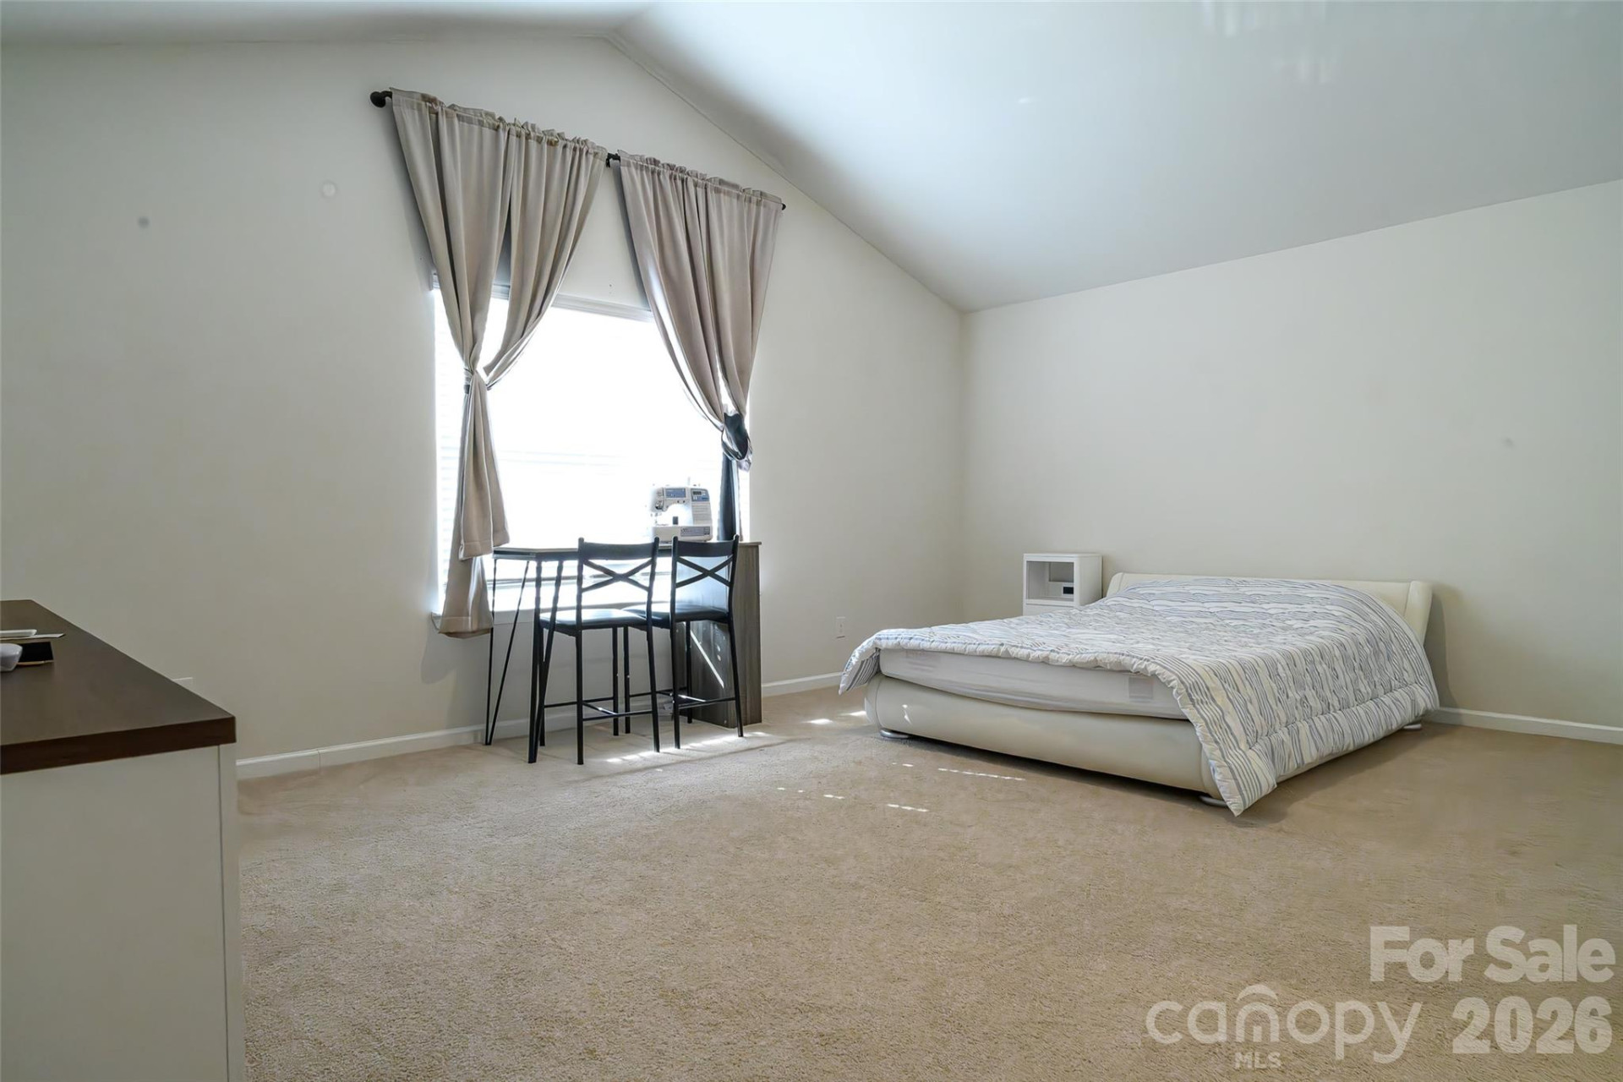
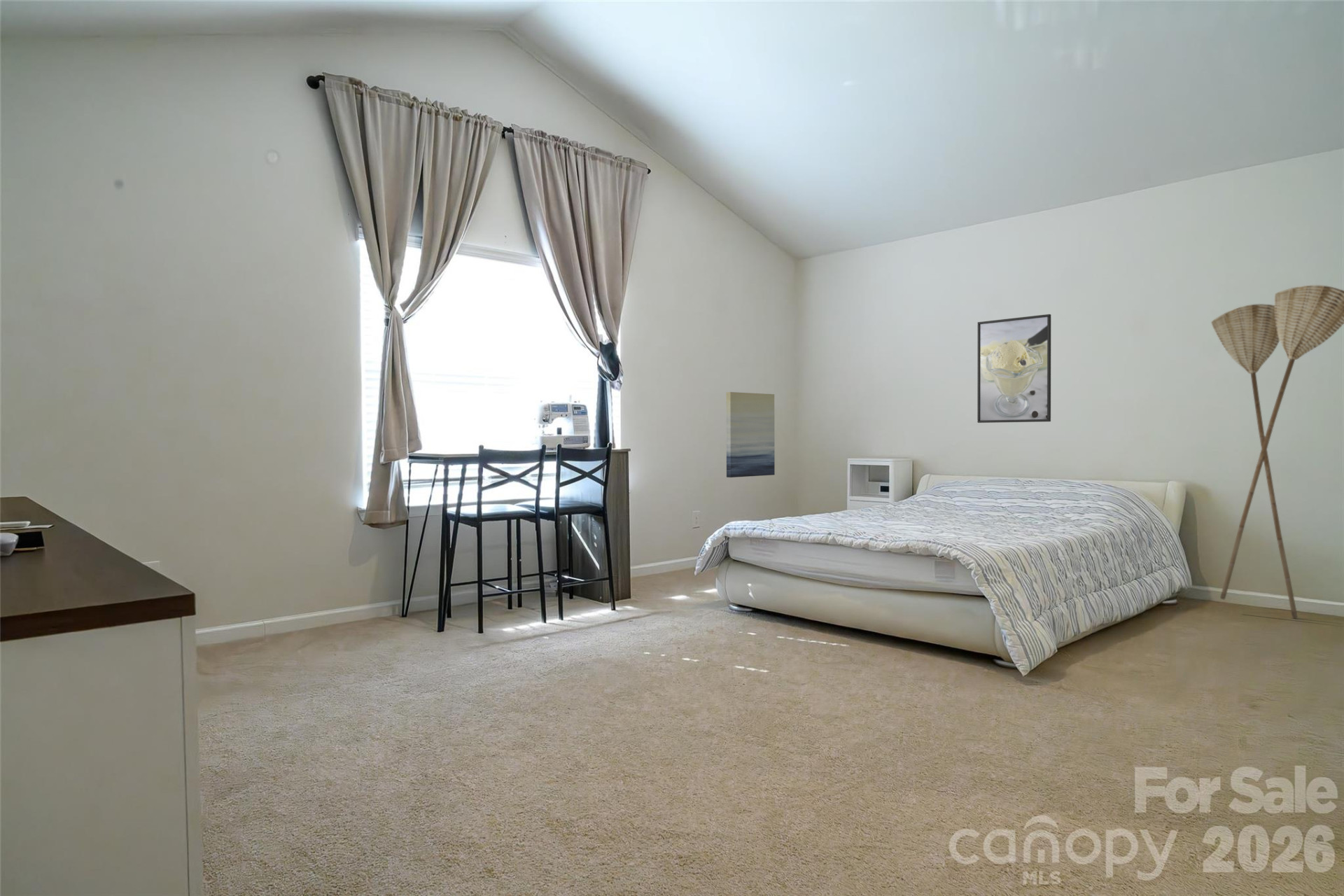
+ floor lamp (1268, 456)
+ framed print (1013, 370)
+ wall art (750, 435)
